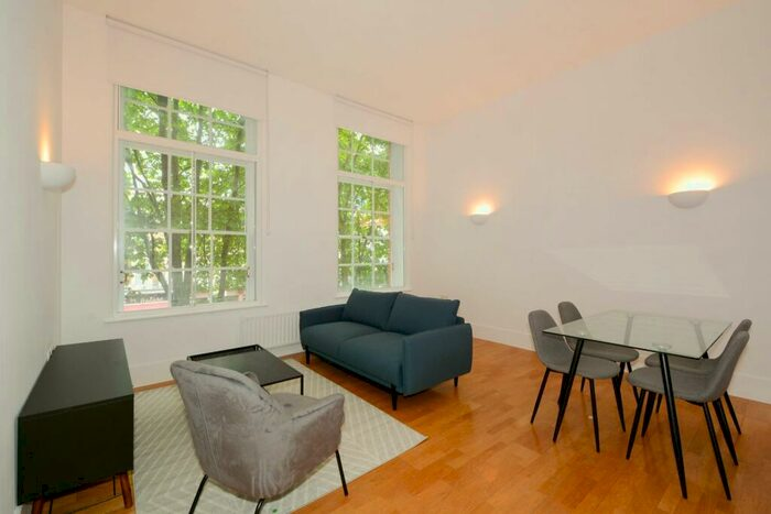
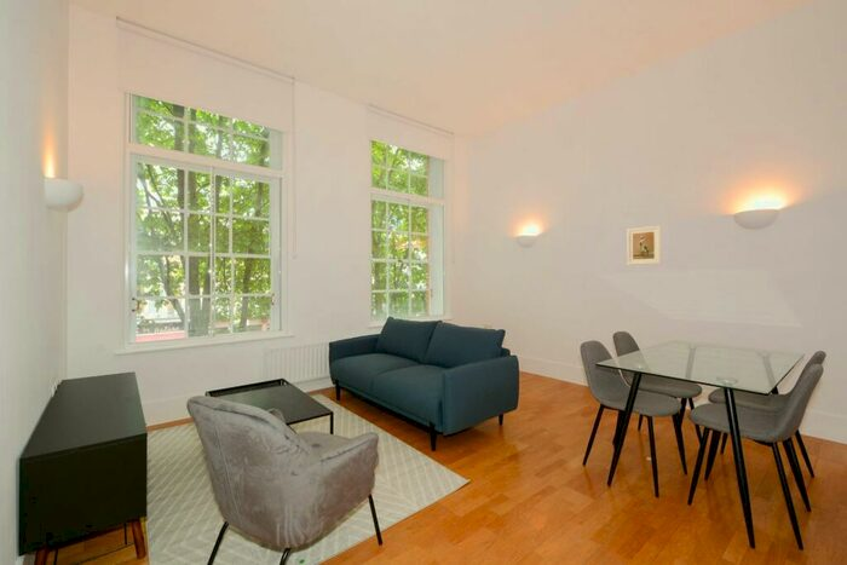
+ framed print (643, 246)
